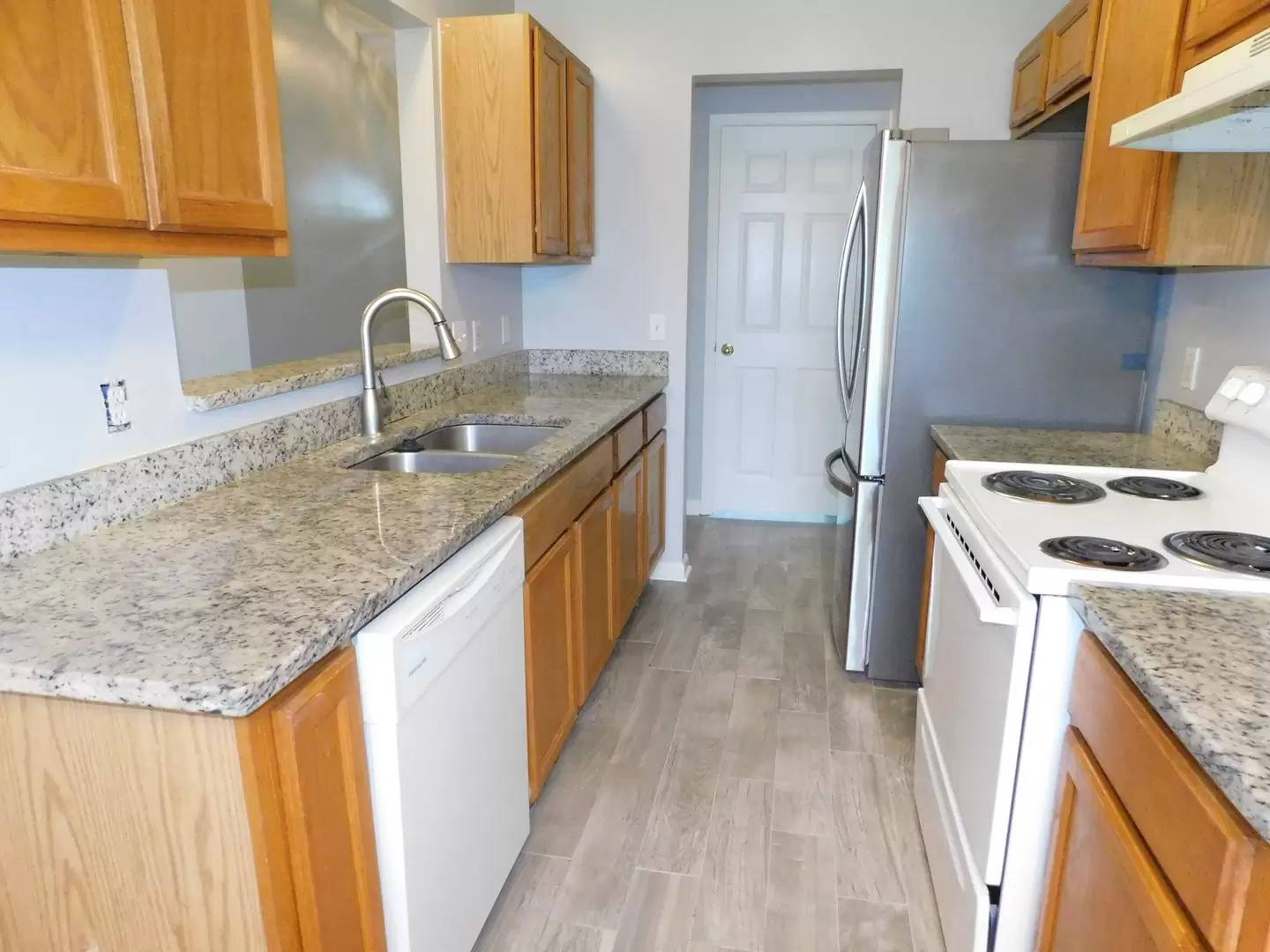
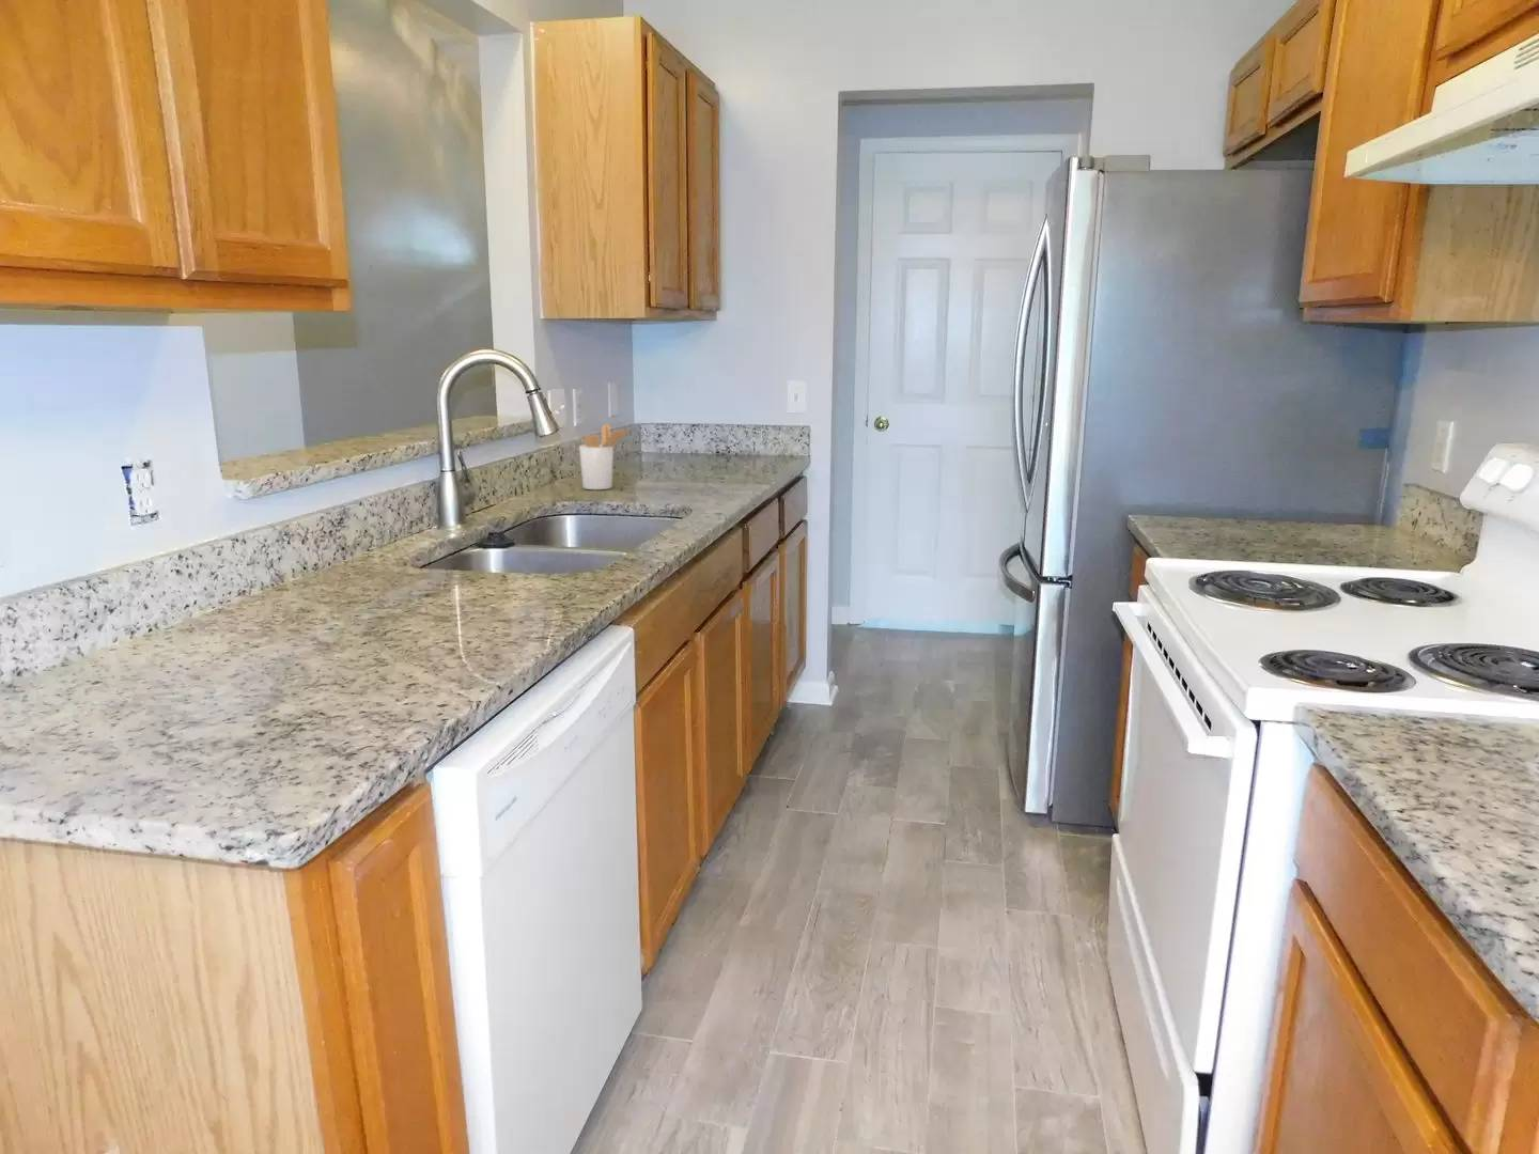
+ utensil holder (603, 456)
